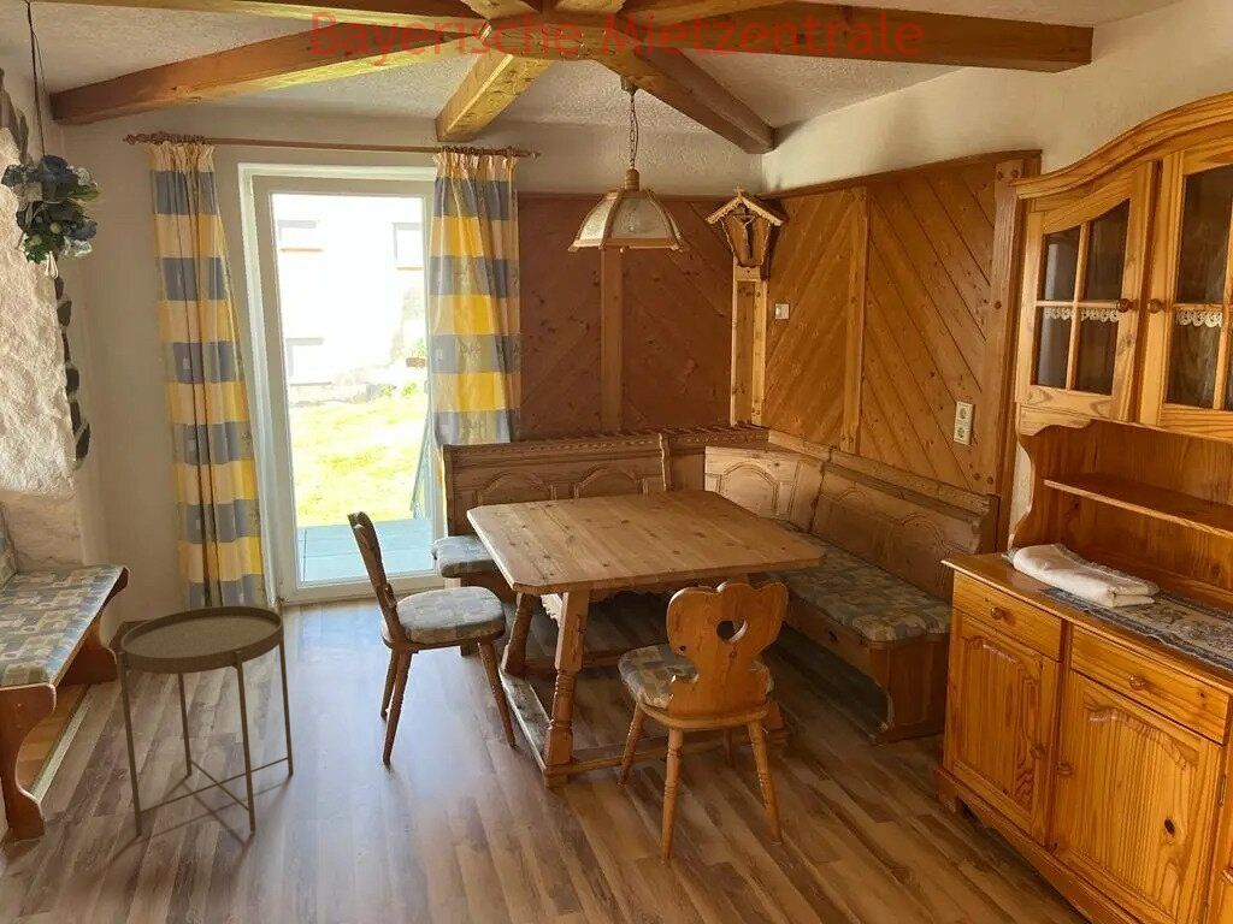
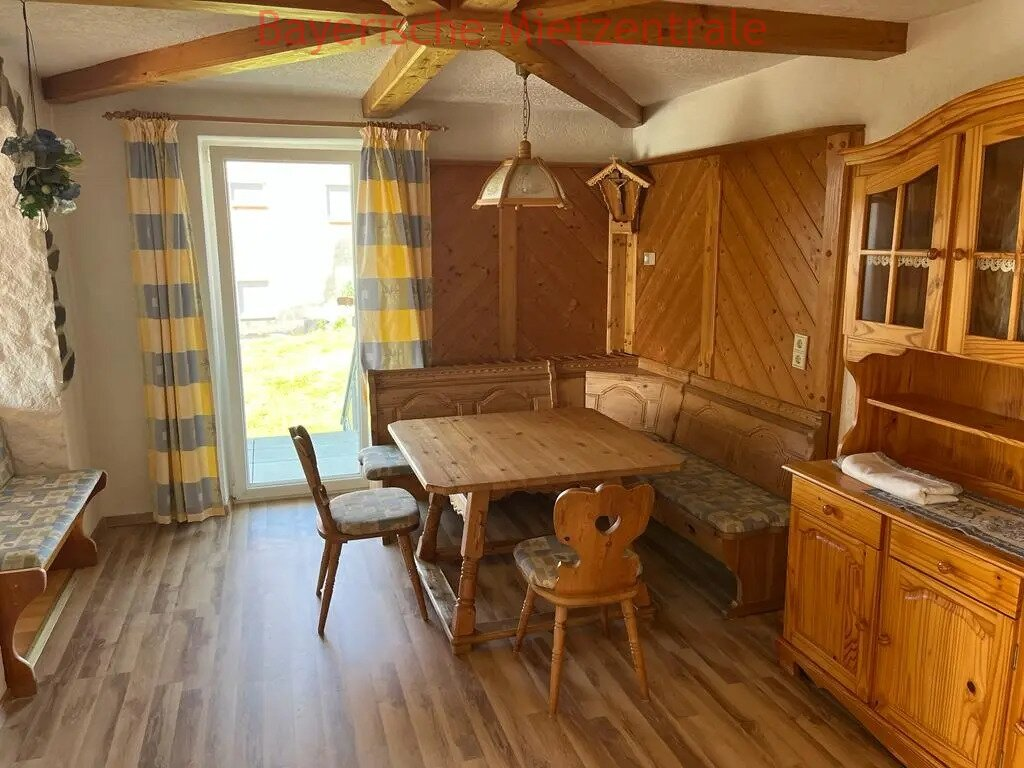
- side table (187, 719)
